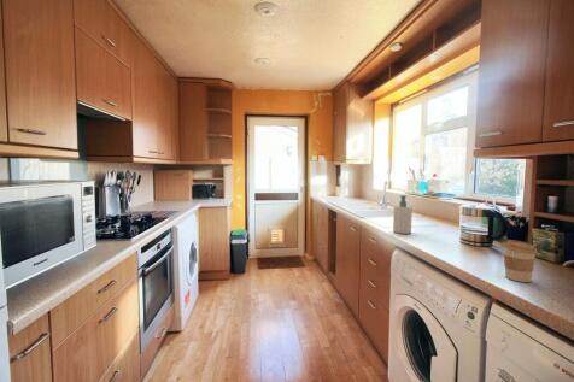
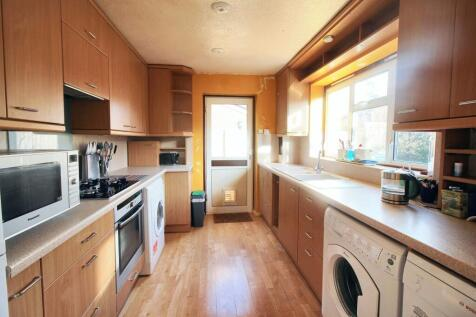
- coffee cup (519, 260)
- soap bottle (403, 213)
